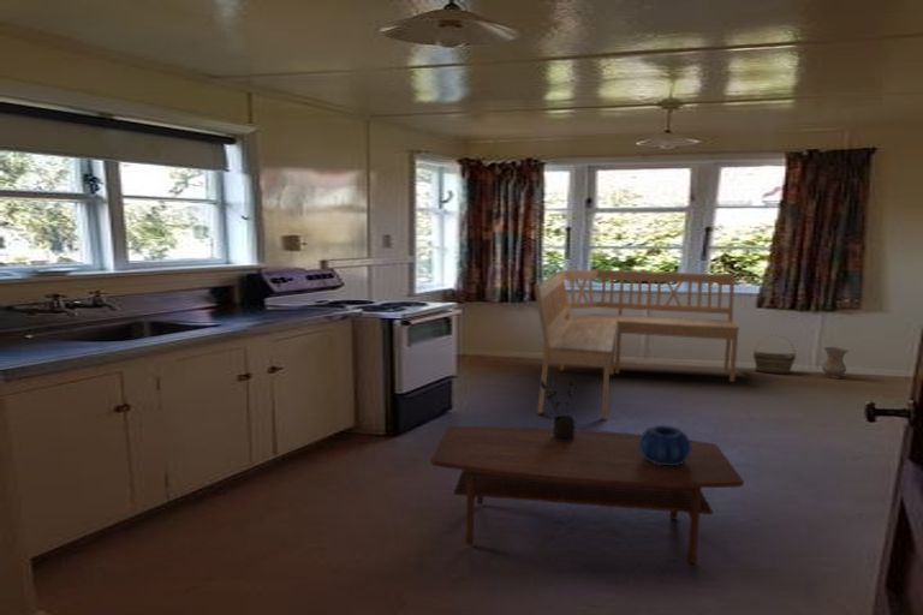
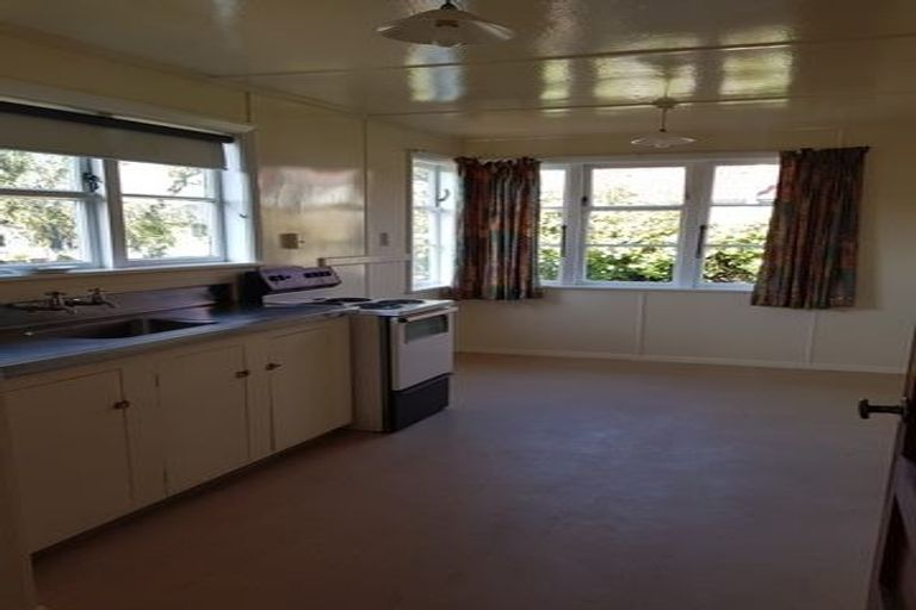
- potted plant (562, 407)
- ceramic jug (833, 362)
- coffee table (577, 491)
- decorative bowl (665, 443)
- bench (644, 333)
- basket (774, 353)
